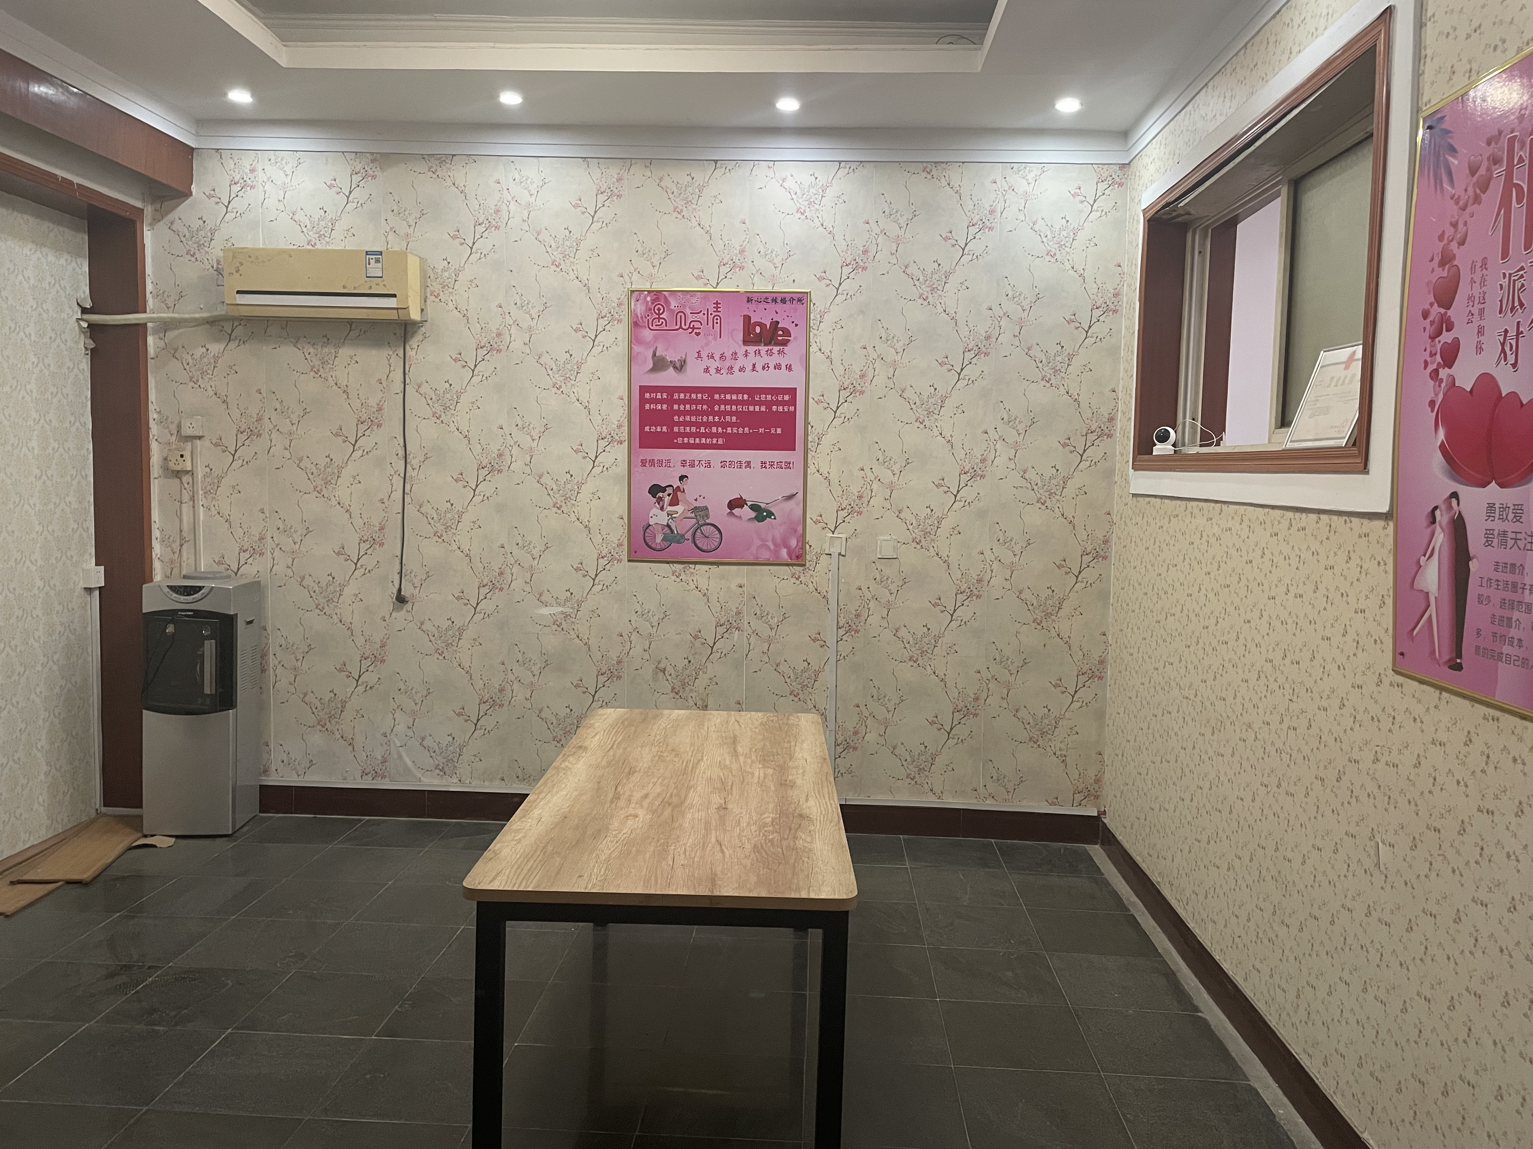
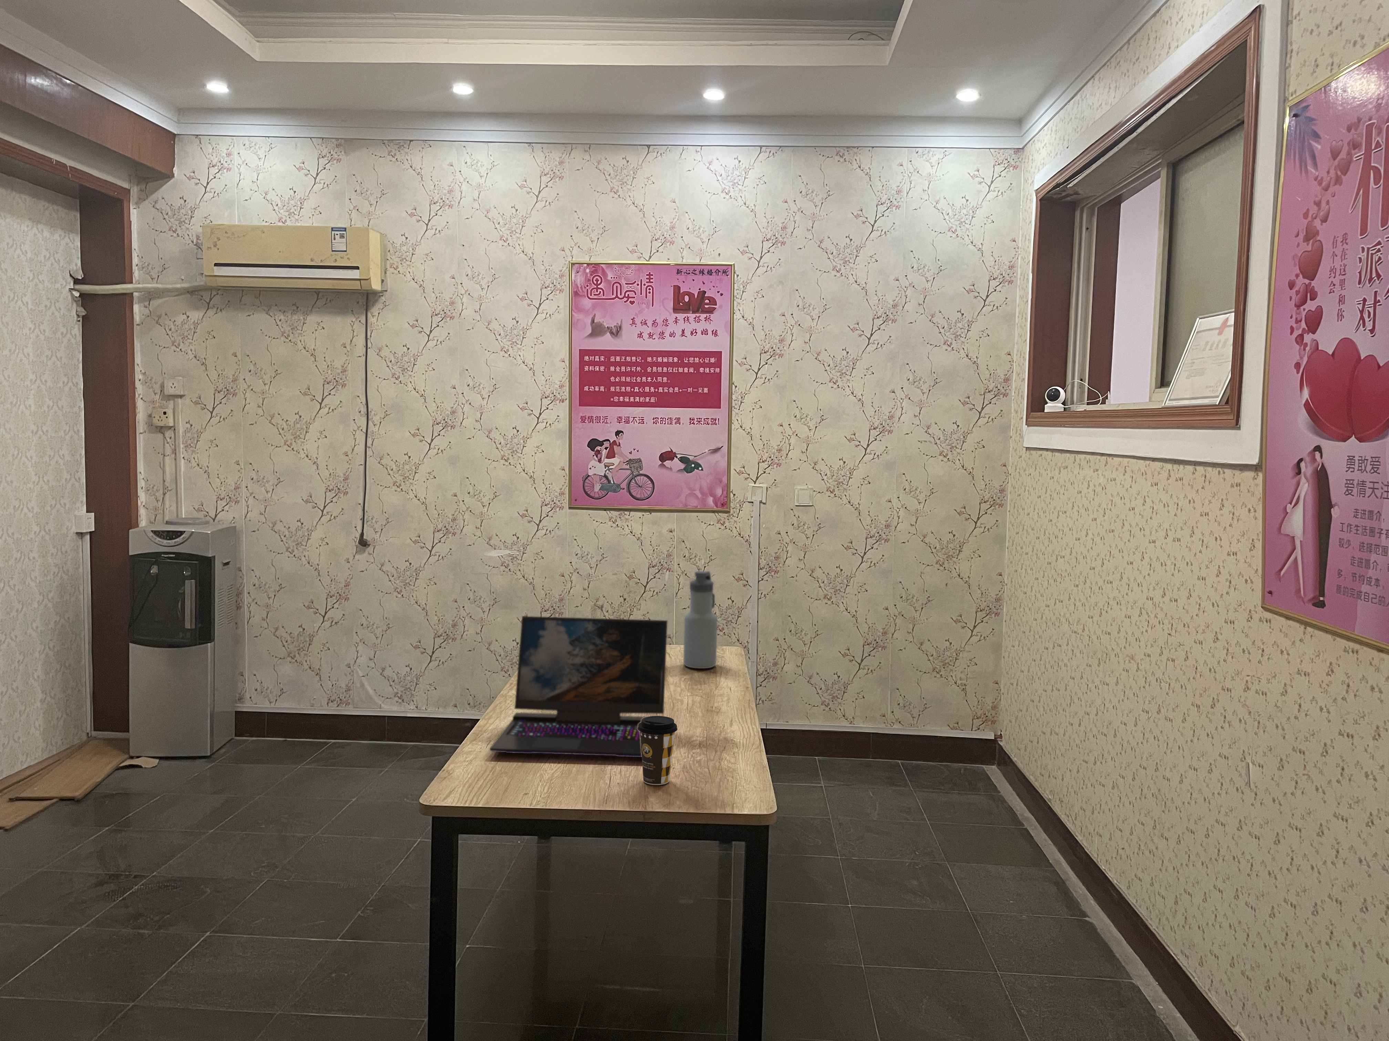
+ coffee cup (657, 750)
+ laptop (585, 683)
+ water bottle (701, 618)
